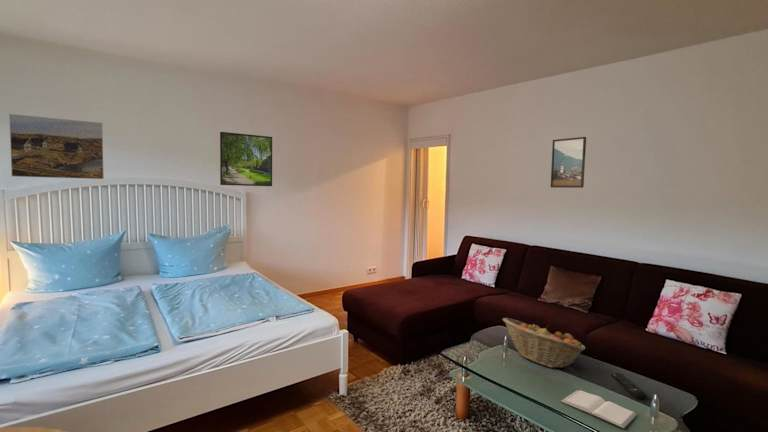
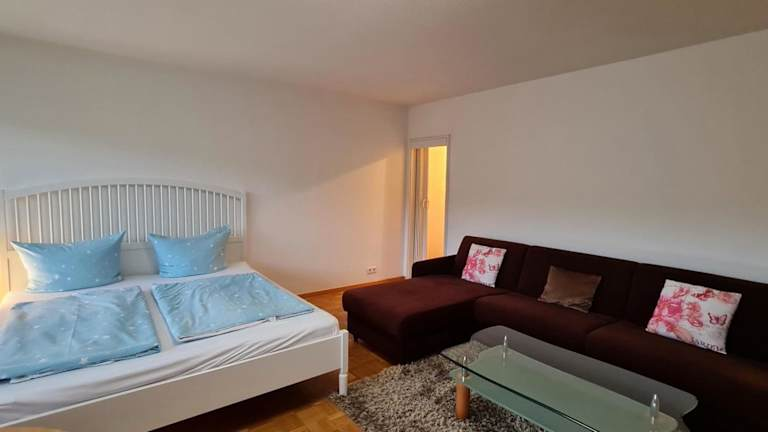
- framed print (567, 163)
- book (597, 406)
- fruit basket (541, 339)
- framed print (247, 160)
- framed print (59, 148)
- remote control (627, 384)
